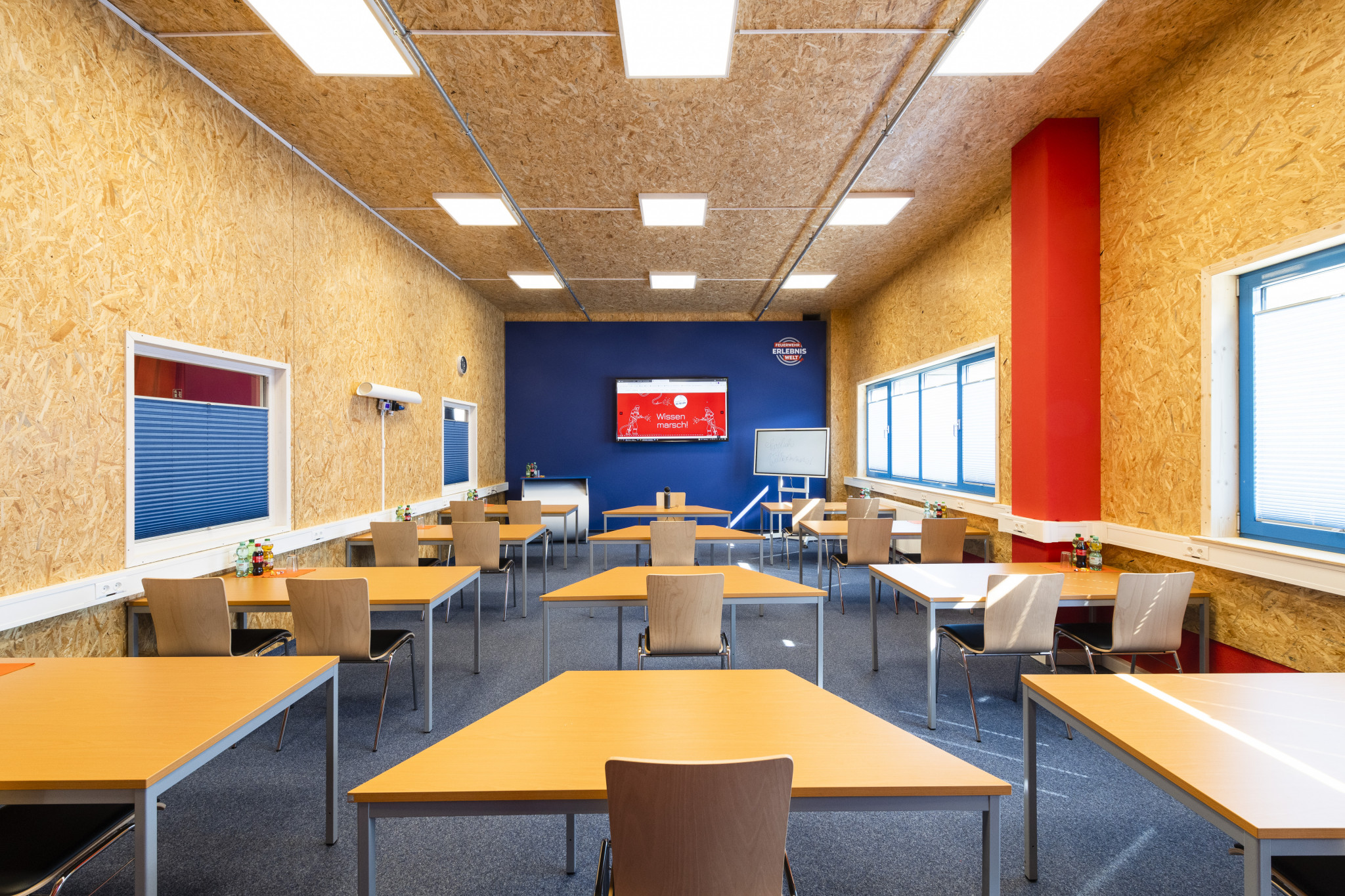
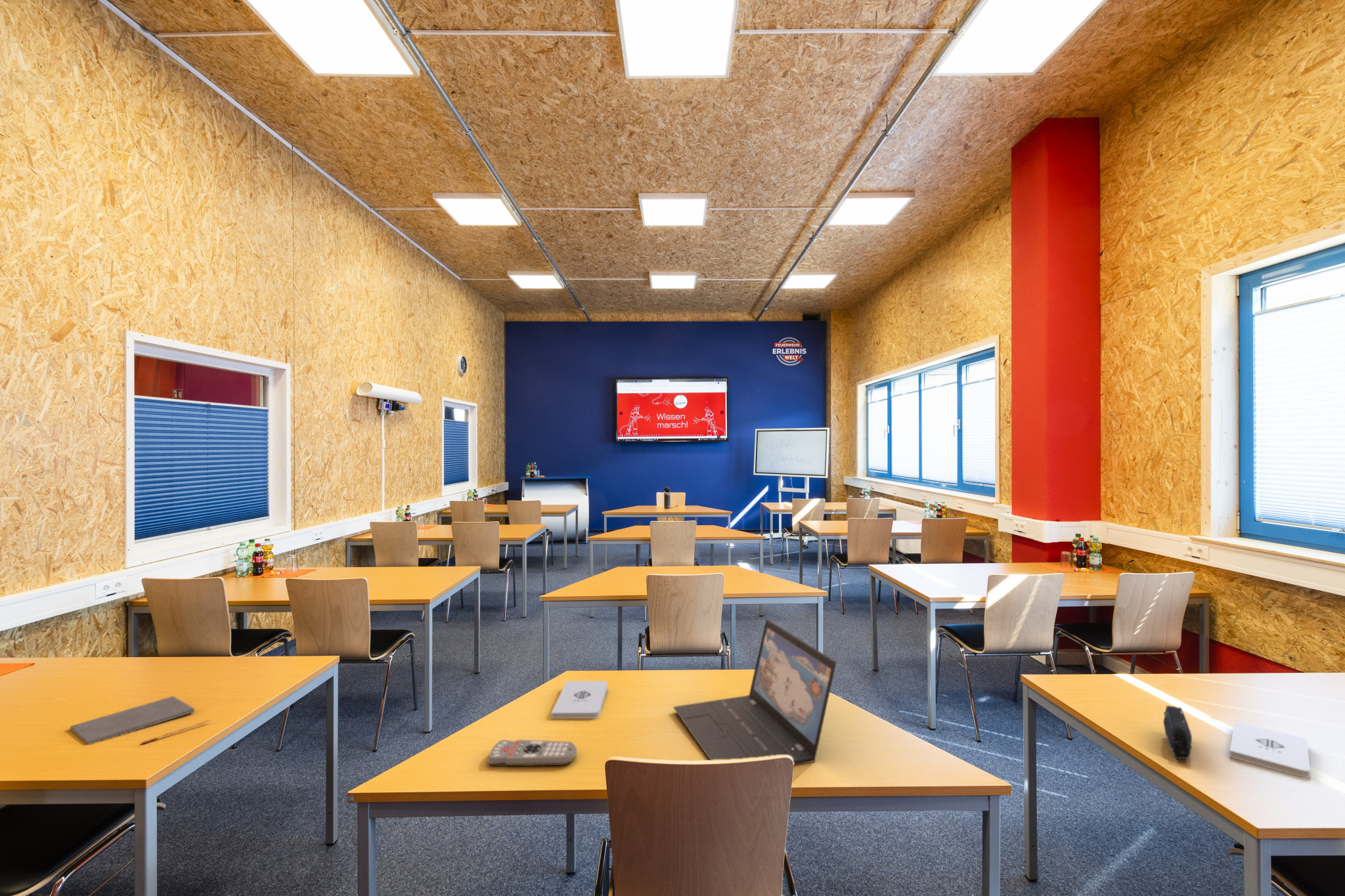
+ laptop (750, 689)
+ pencil case (1178, 731)
+ notepad (134, 718)
+ notepad (1269, 748)
+ remote control (533, 753)
+ notepad (581, 698)
+ pen (177, 731)
